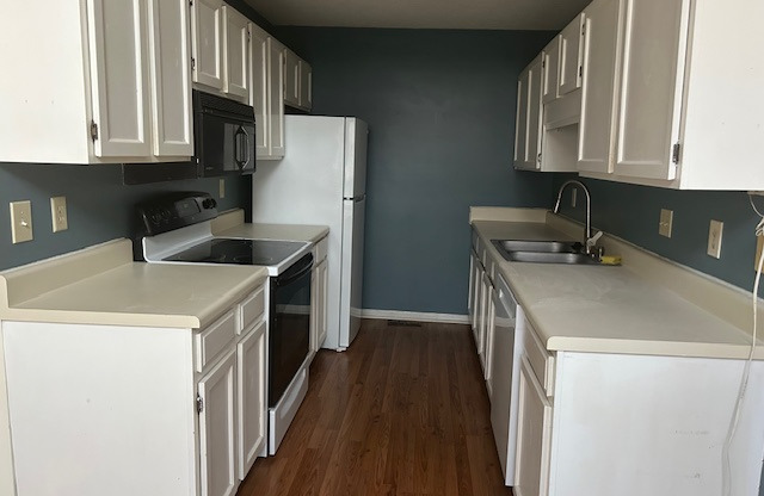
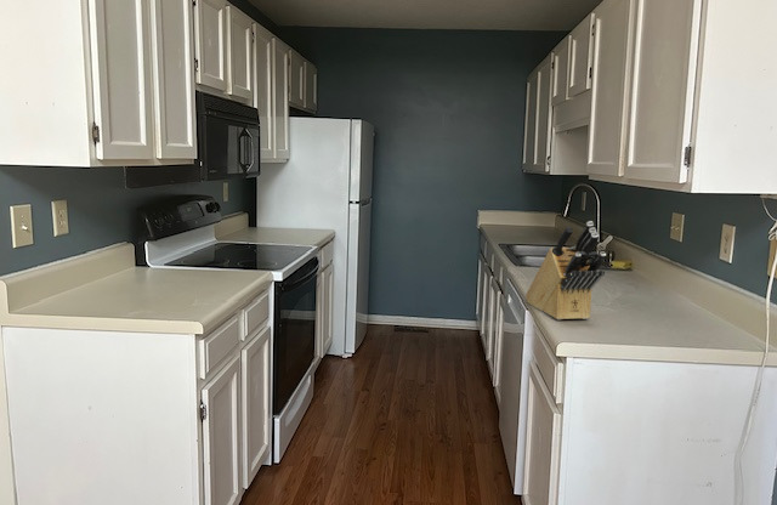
+ knife block (563, 266)
